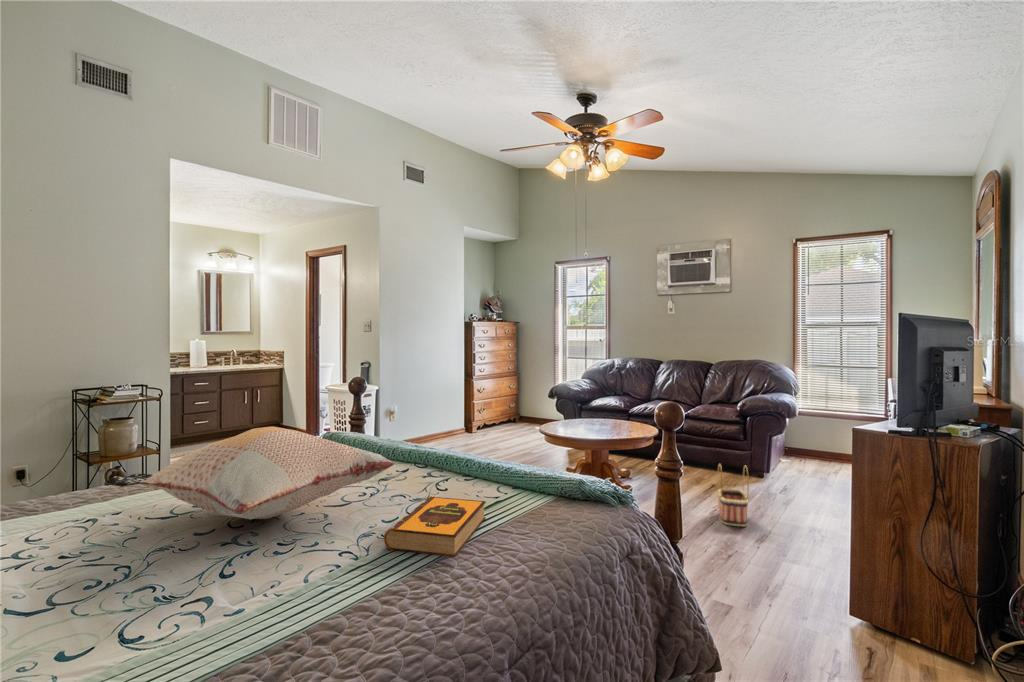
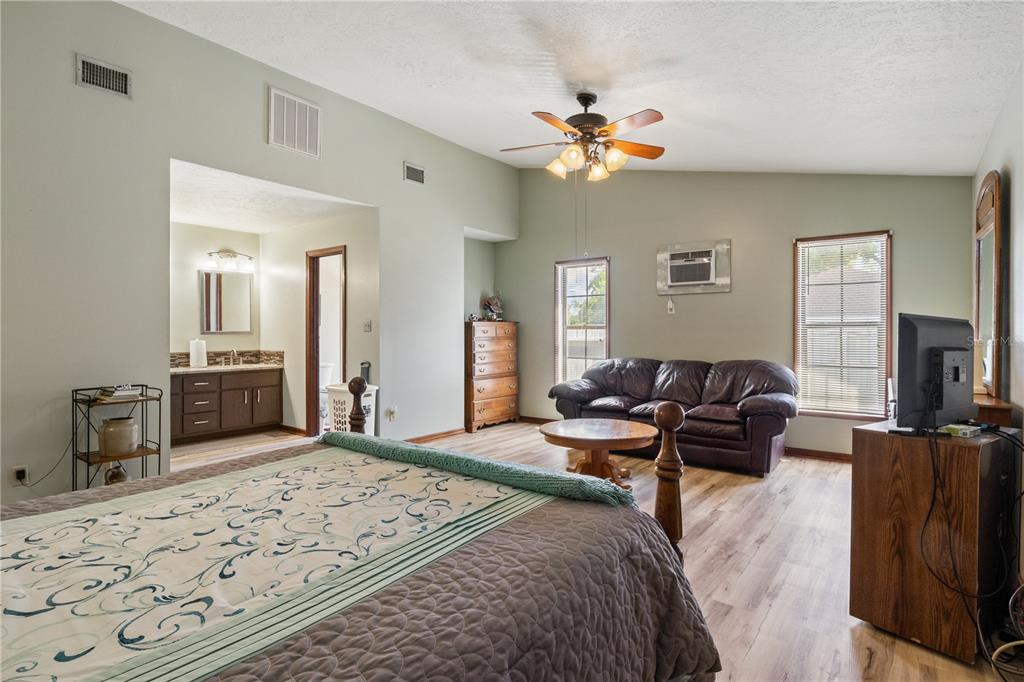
- hardback book (438, 522)
- decorative pillow (259, 471)
- basket (732, 492)
